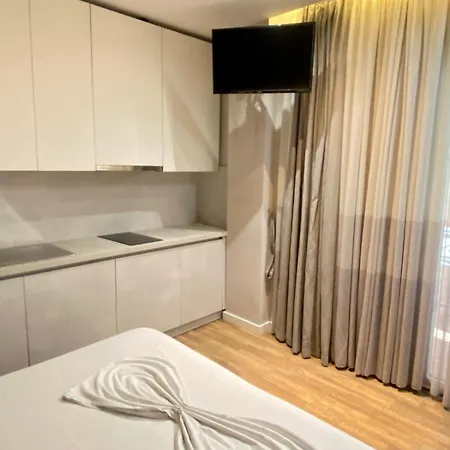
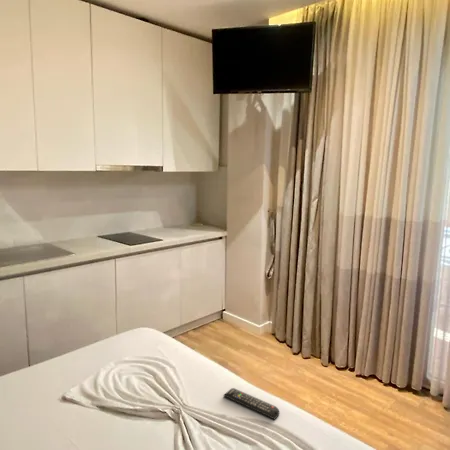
+ remote control (250, 402)
